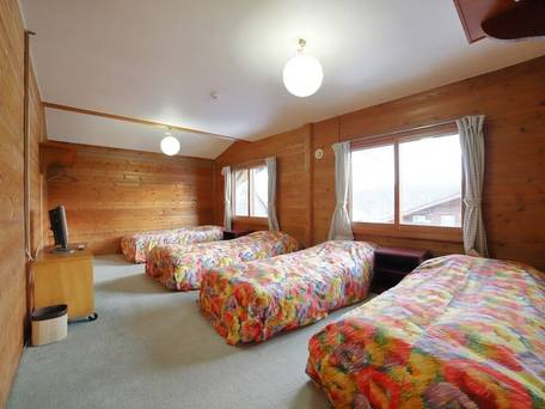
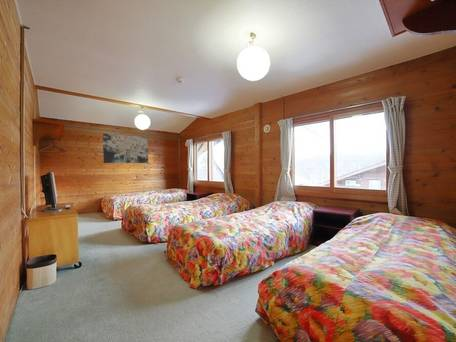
+ wall art (126, 149)
